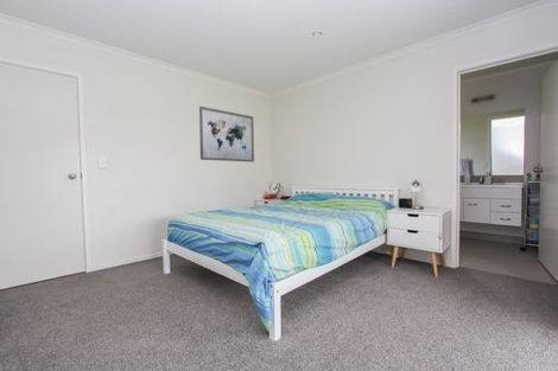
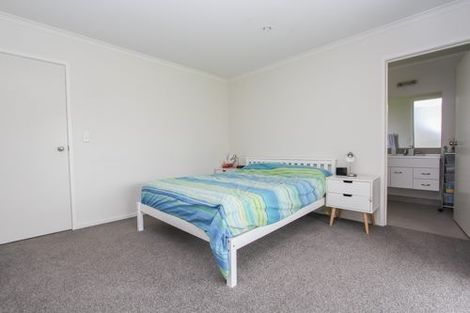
- wall art (228, 136)
